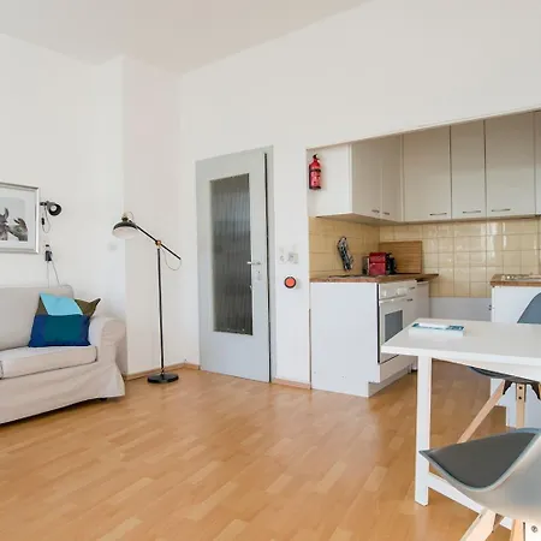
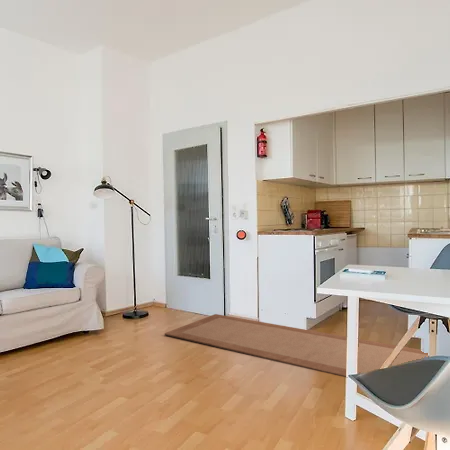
+ rug (310, 347)
